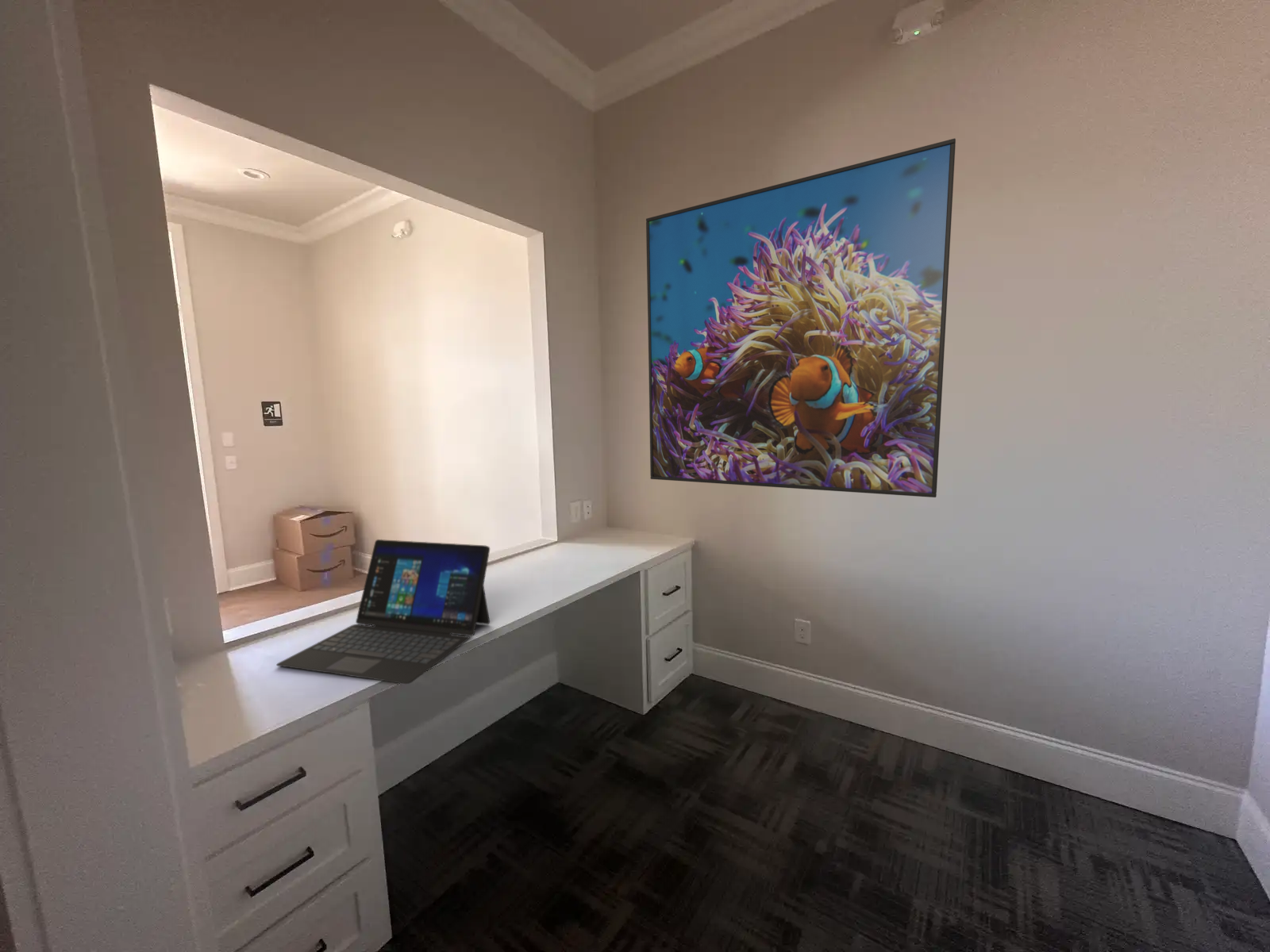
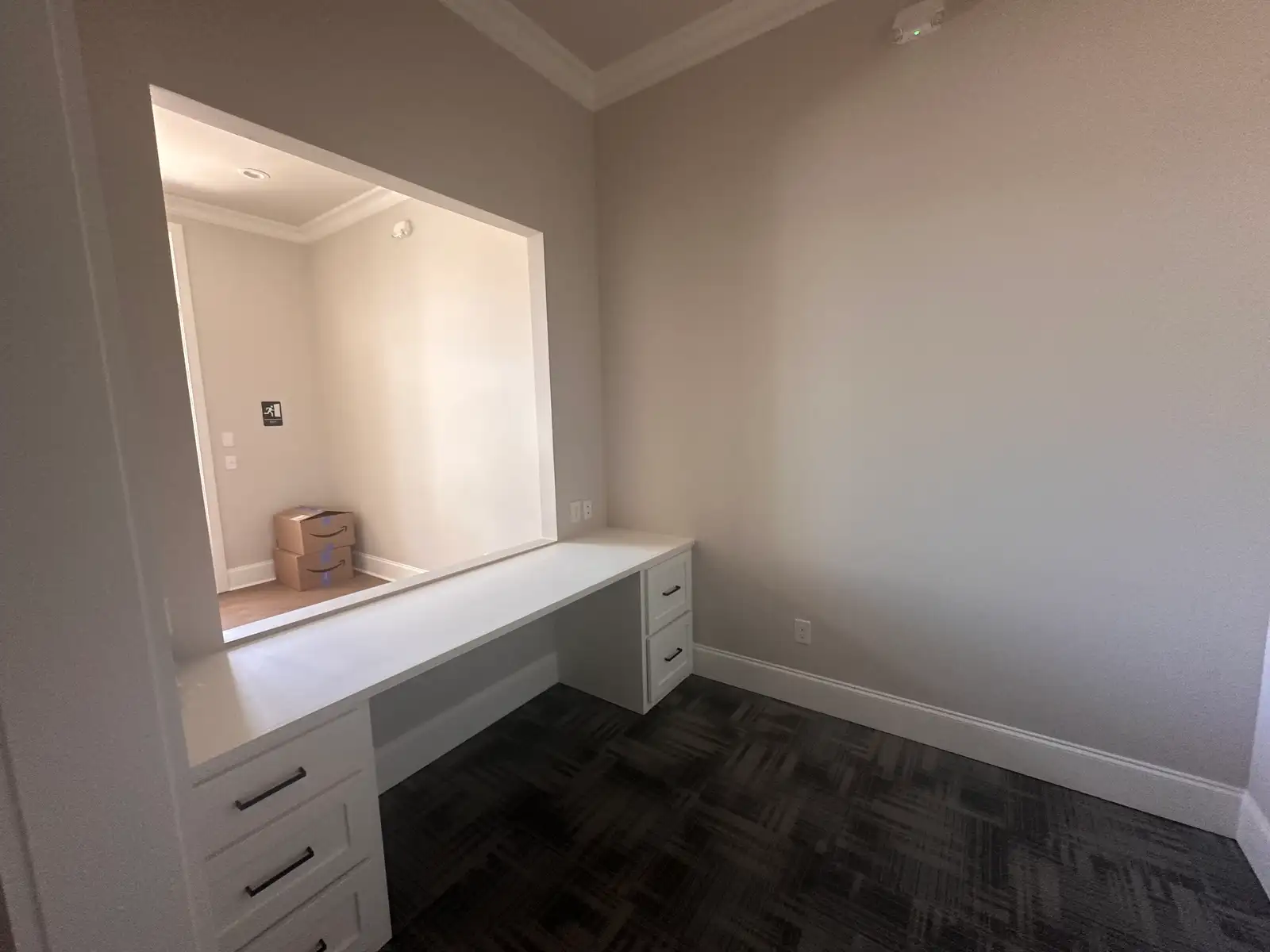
- laptop (391, 601)
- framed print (774, 341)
